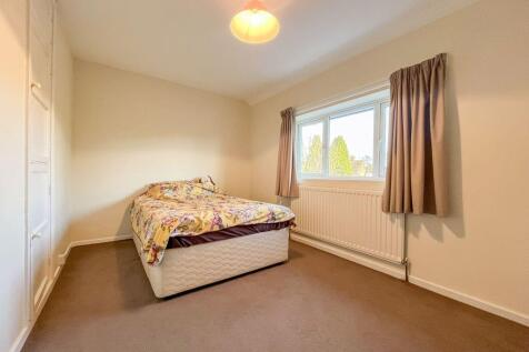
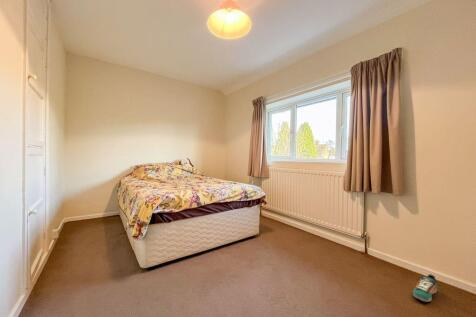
+ sneaker (424, 286)
